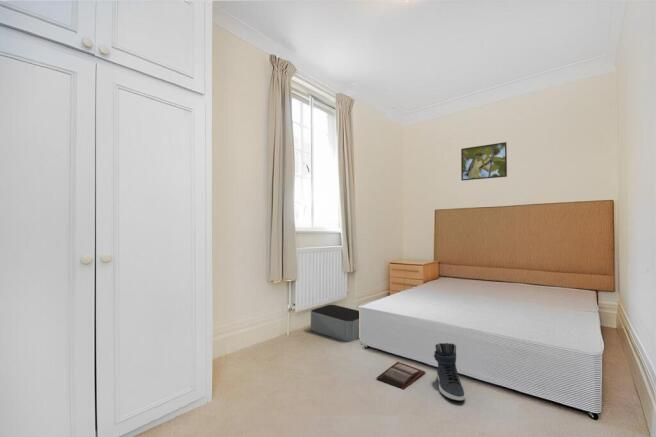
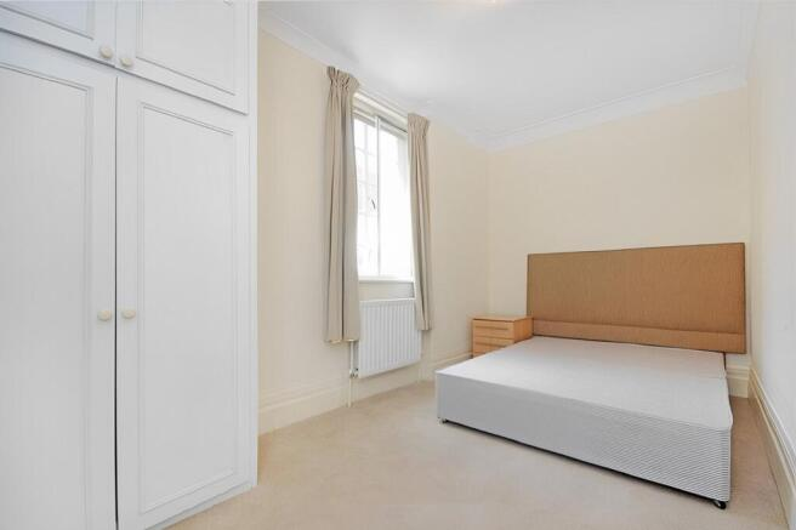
- book (401, 372)
- storage bin (339, 321)
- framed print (483, 162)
- sneaker (449, 367)
